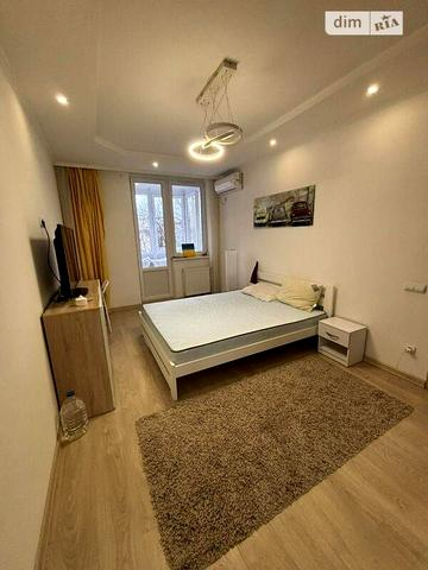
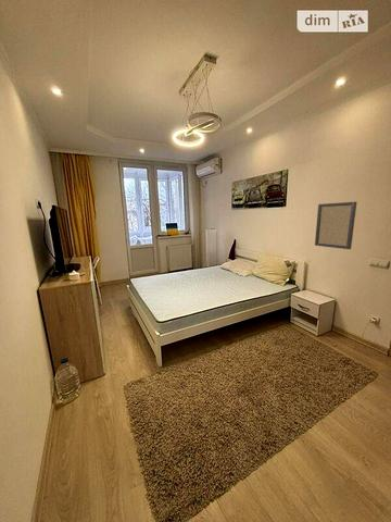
+ home mirror (333, 225)
